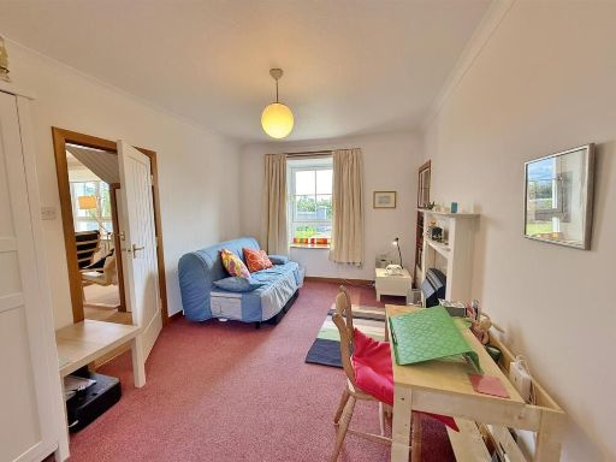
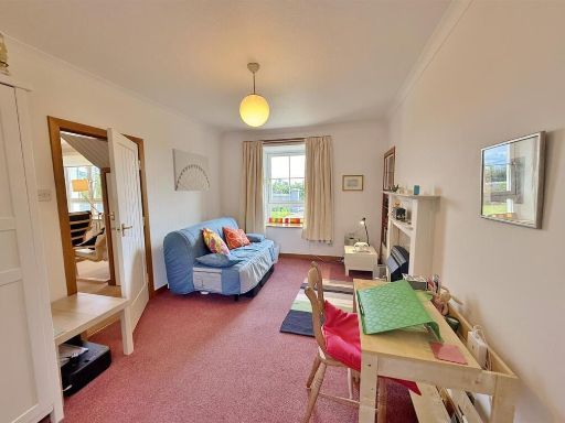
+ wall art (193, 172)
